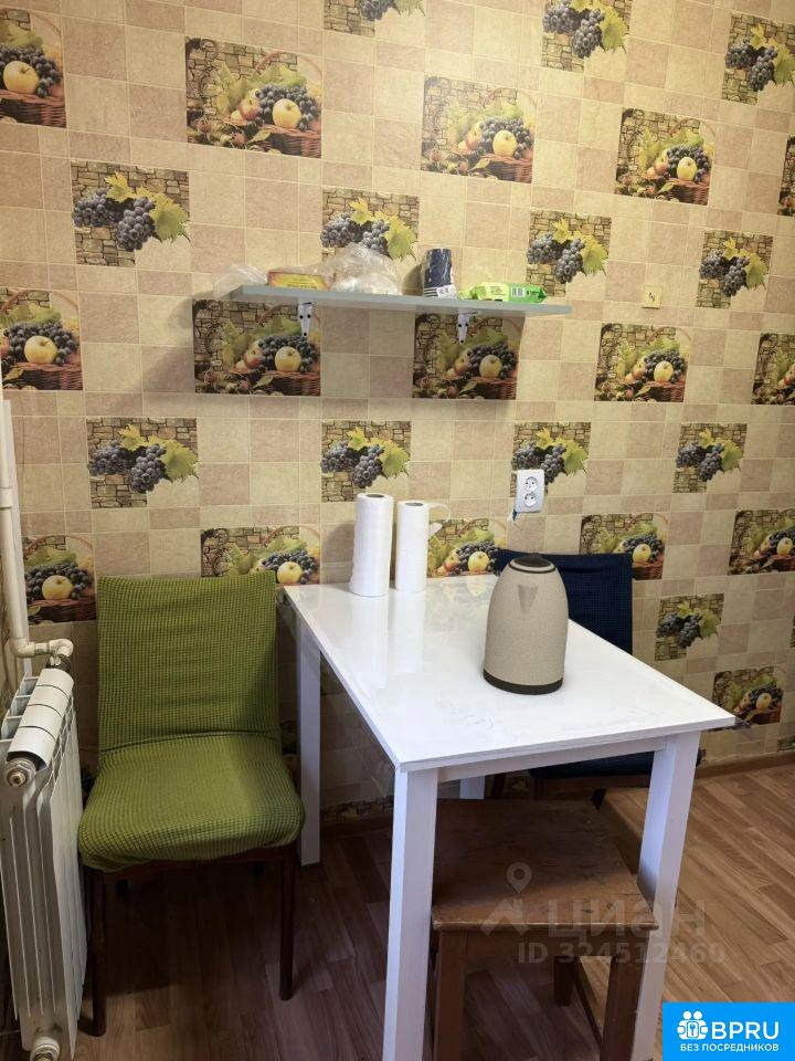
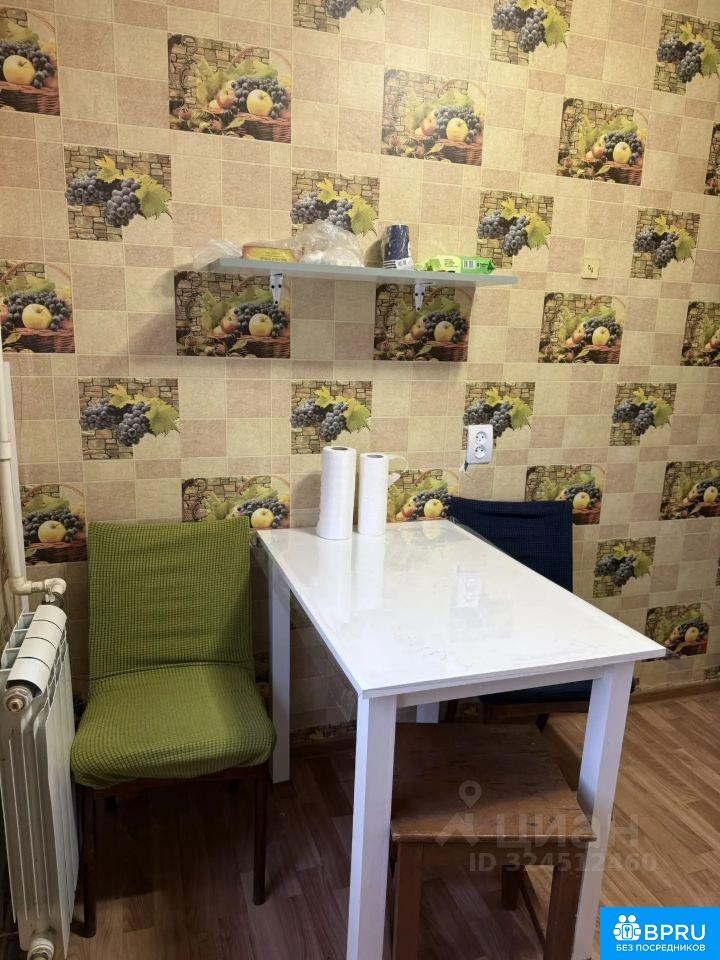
- kettle (529, 613)
